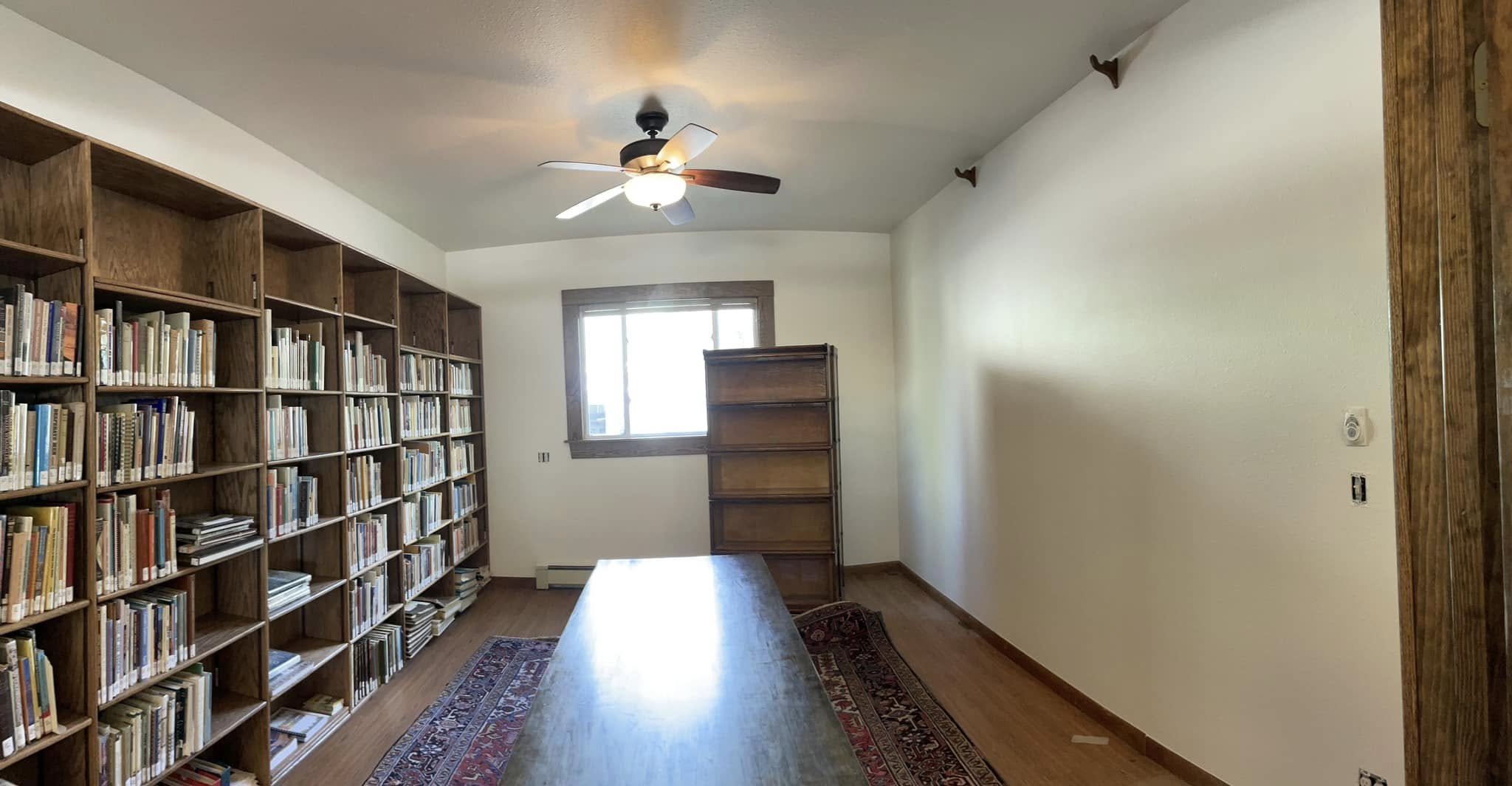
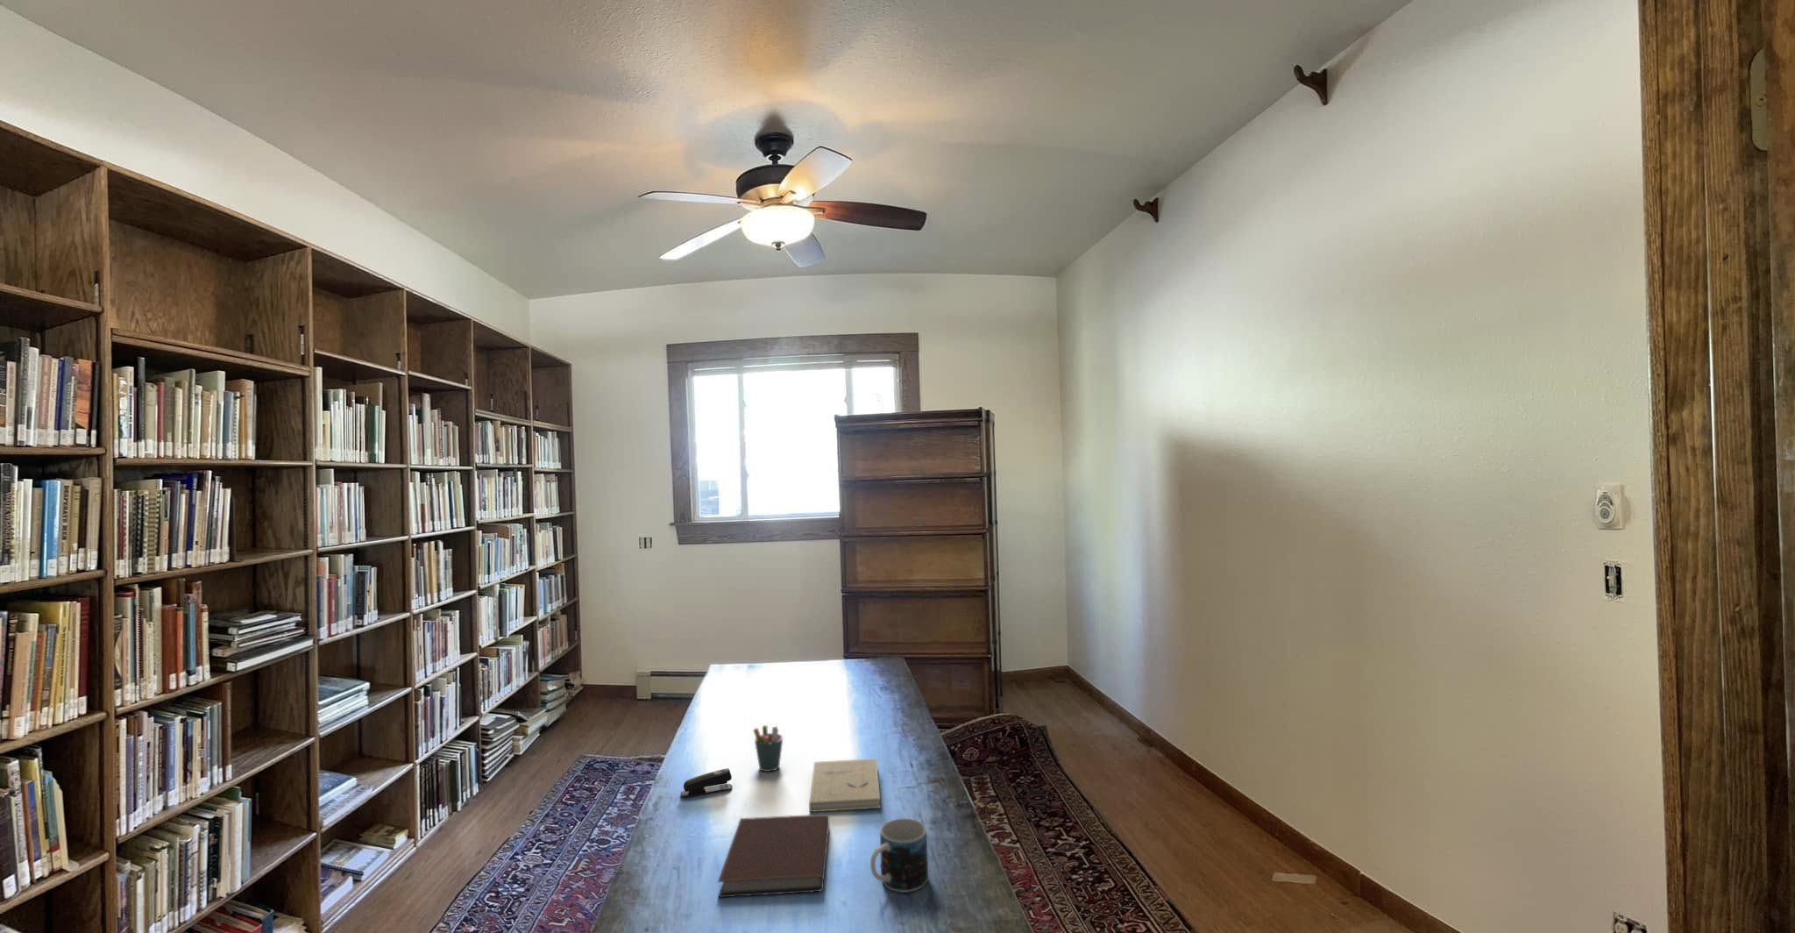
+ mug (896, 859)
+ stapler (706, 781)
+ notebook (779, 851)
+ book (845, 783)
+ pen holder (768, 744)
